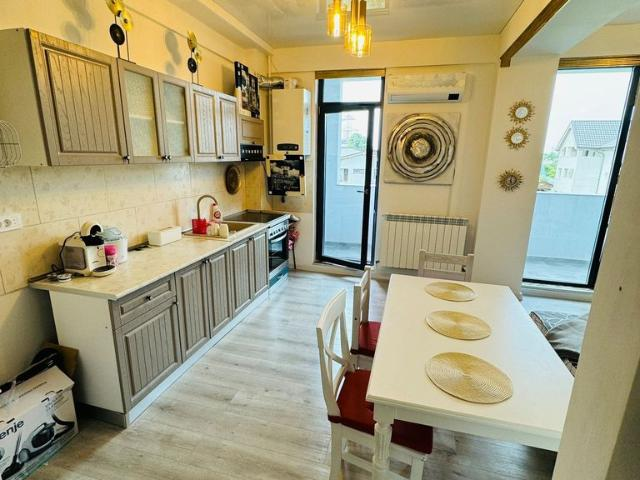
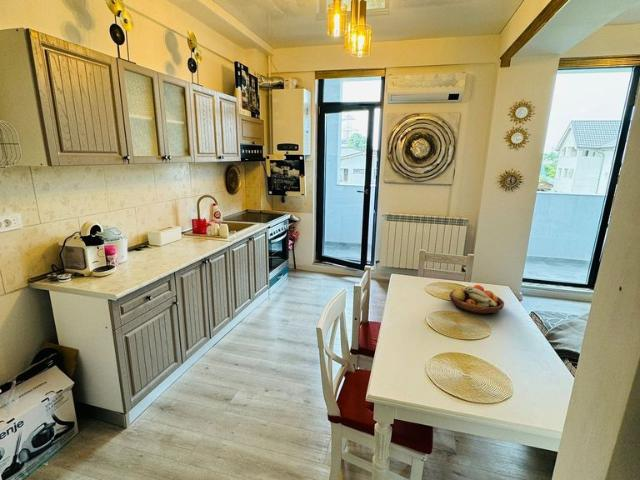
+ fruit bowl (476, 295)
